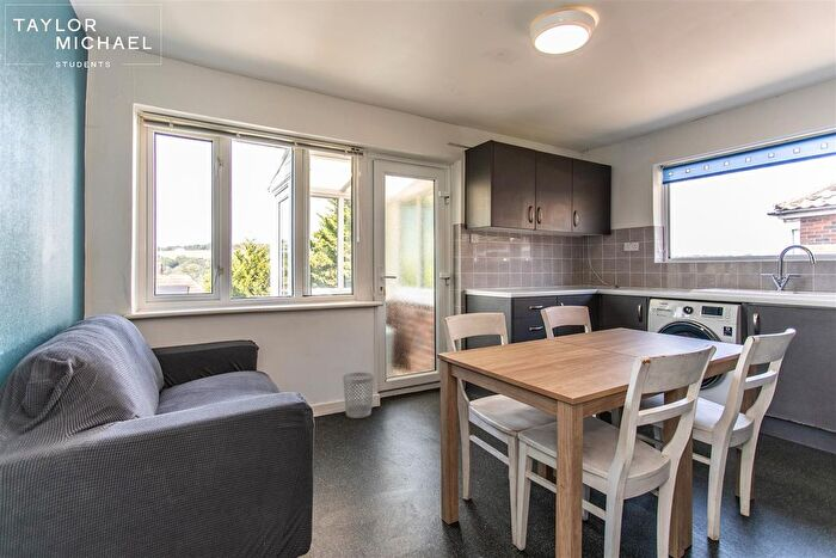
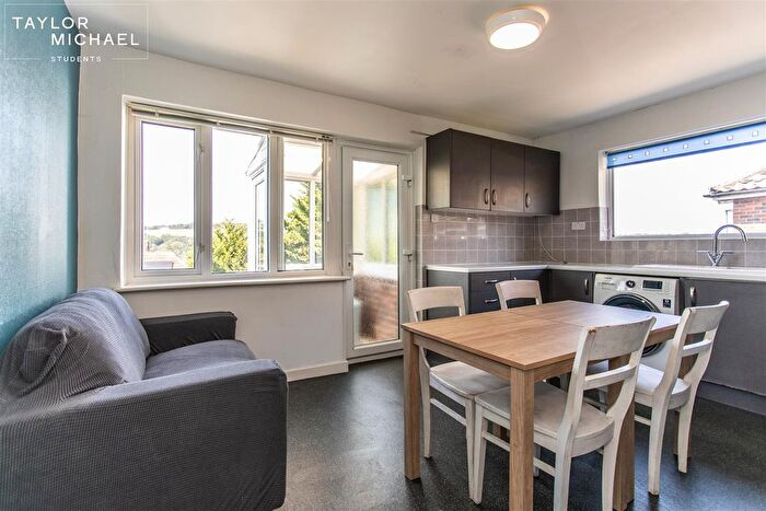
- wastebasket (357, 394)
